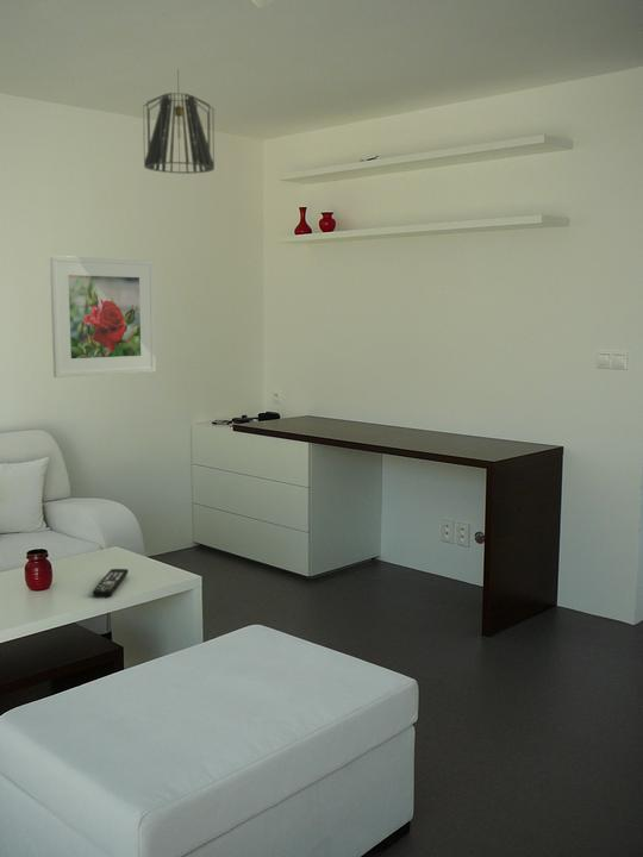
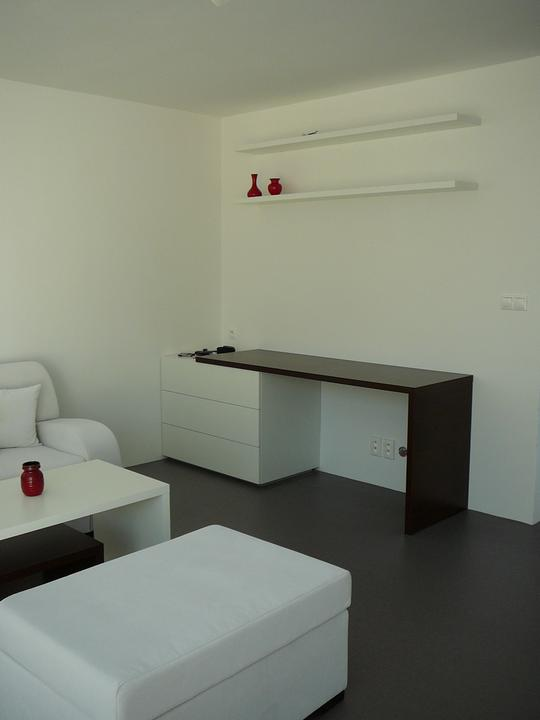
- remote control (111, 582)
- pendant light (179, 119)
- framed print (105, 317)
